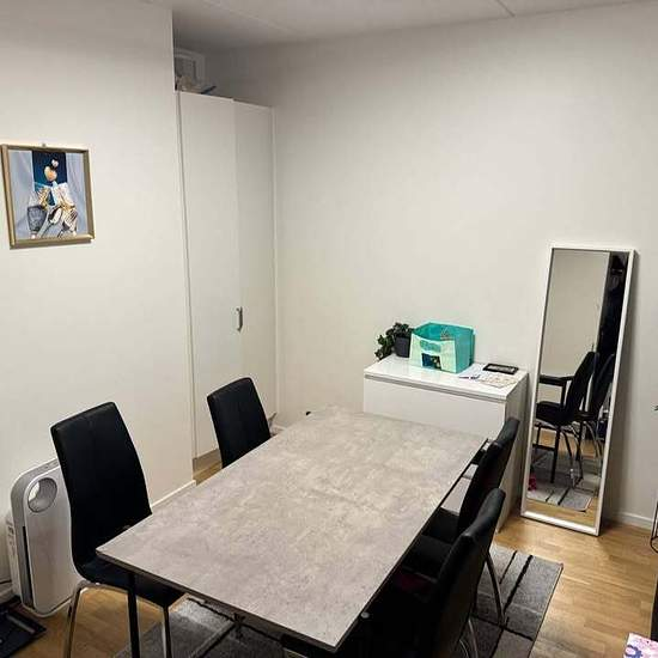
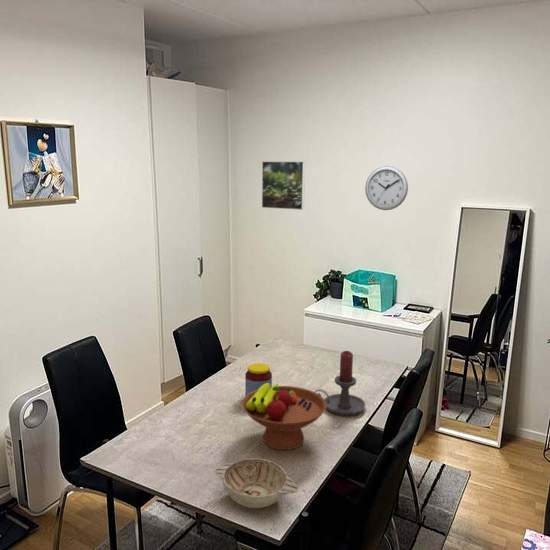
+ jar (258, 382)
+ decorative bowl (255, 487)
+ wall clock (385, 188)
+ candle holder (339, 379)
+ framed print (282, 185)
+ fruit bowl (283, 414)
